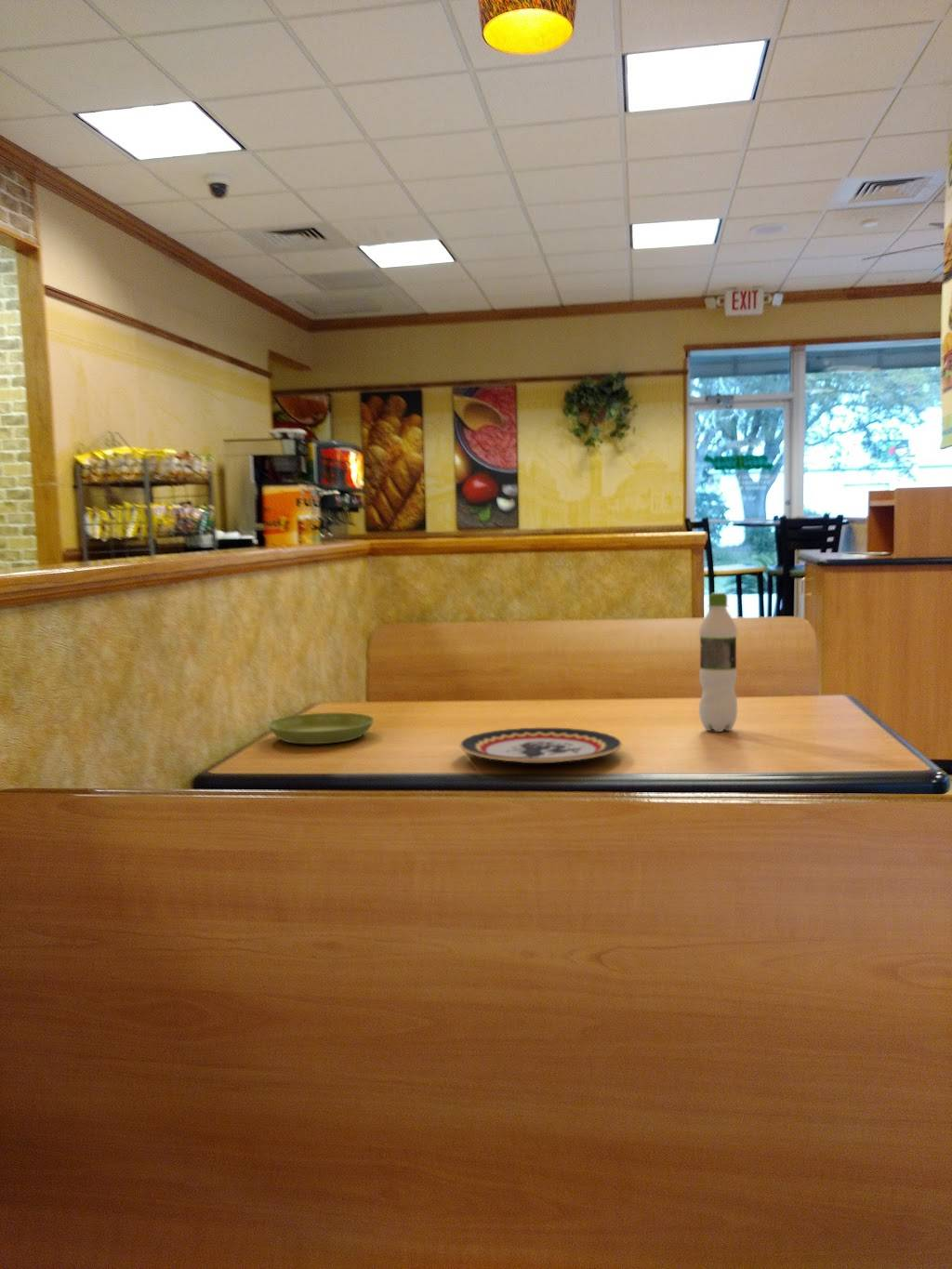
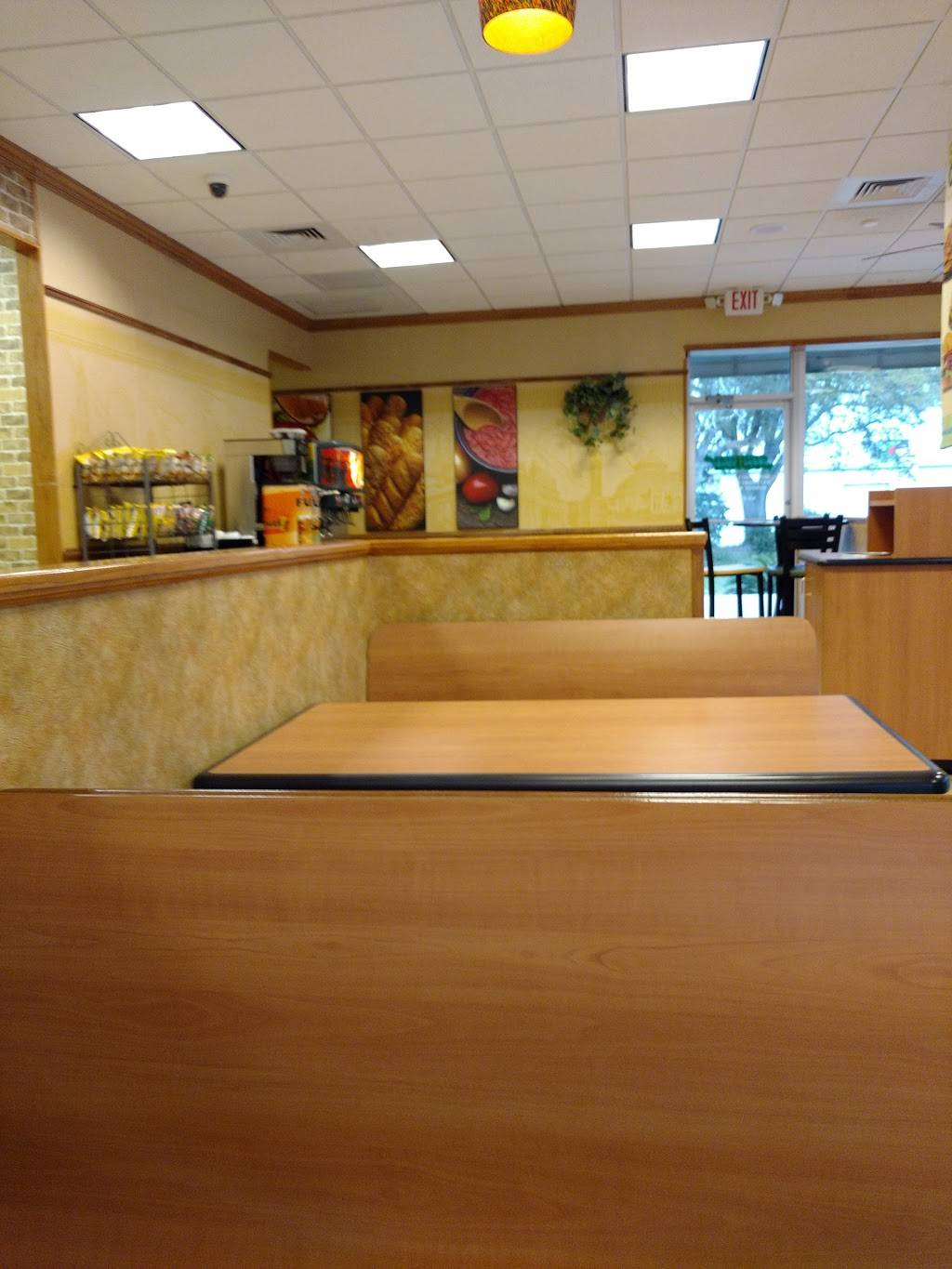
- pop (718, 661)
- saucer (322, 729)
- plate (540, 748)
